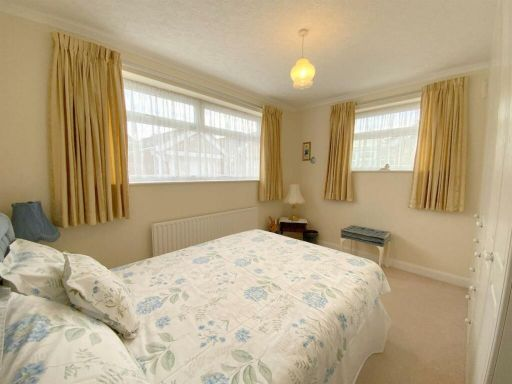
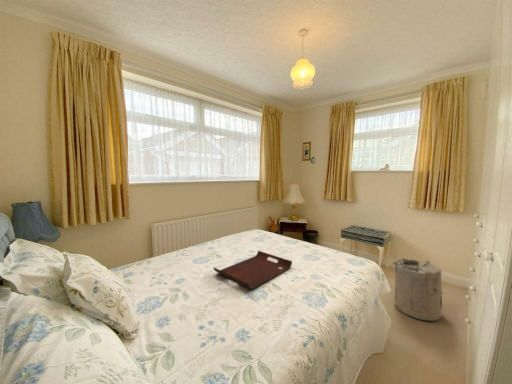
+ serving tray (254, 267)
+ laundry hamper (419, 285)
